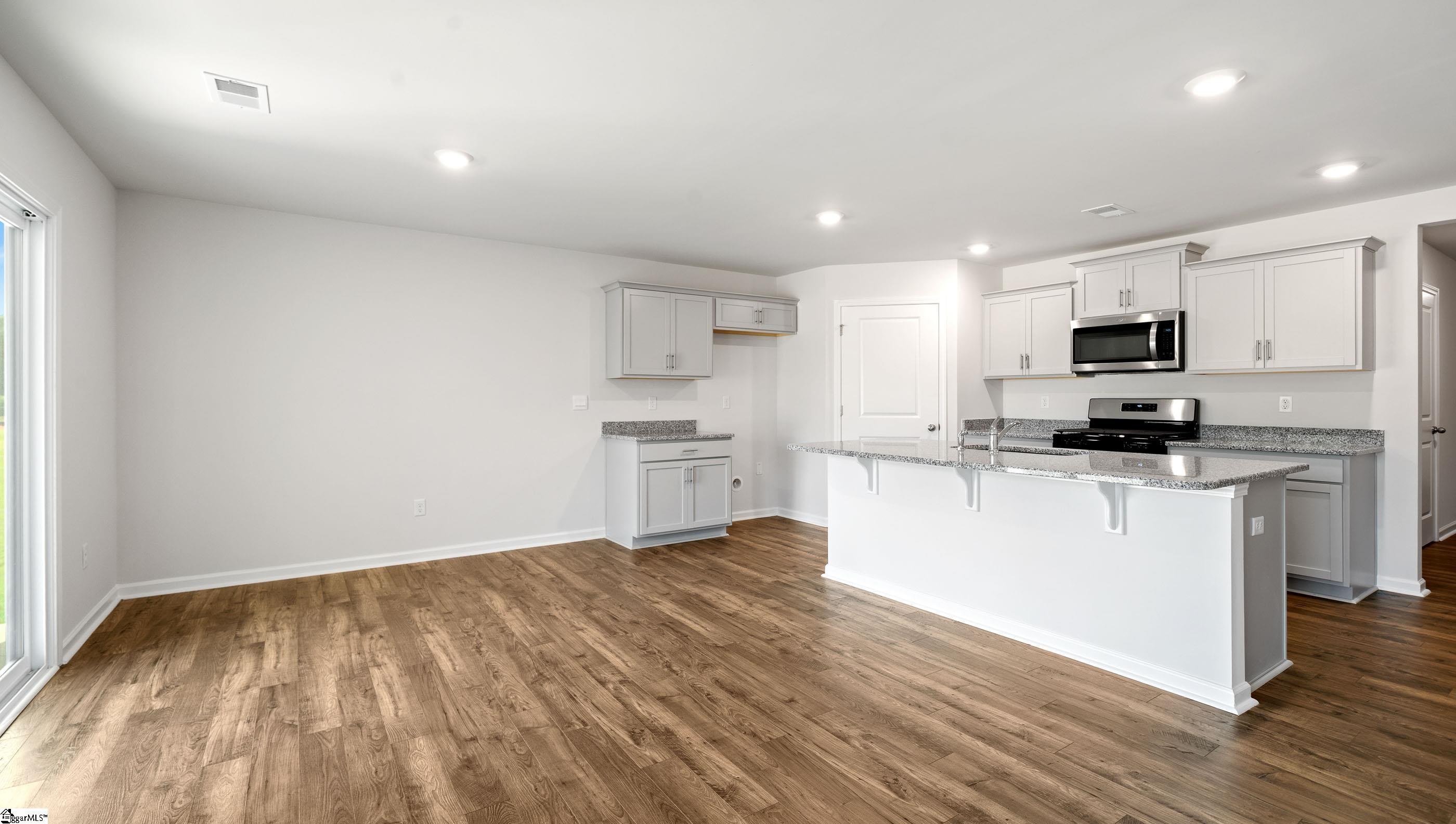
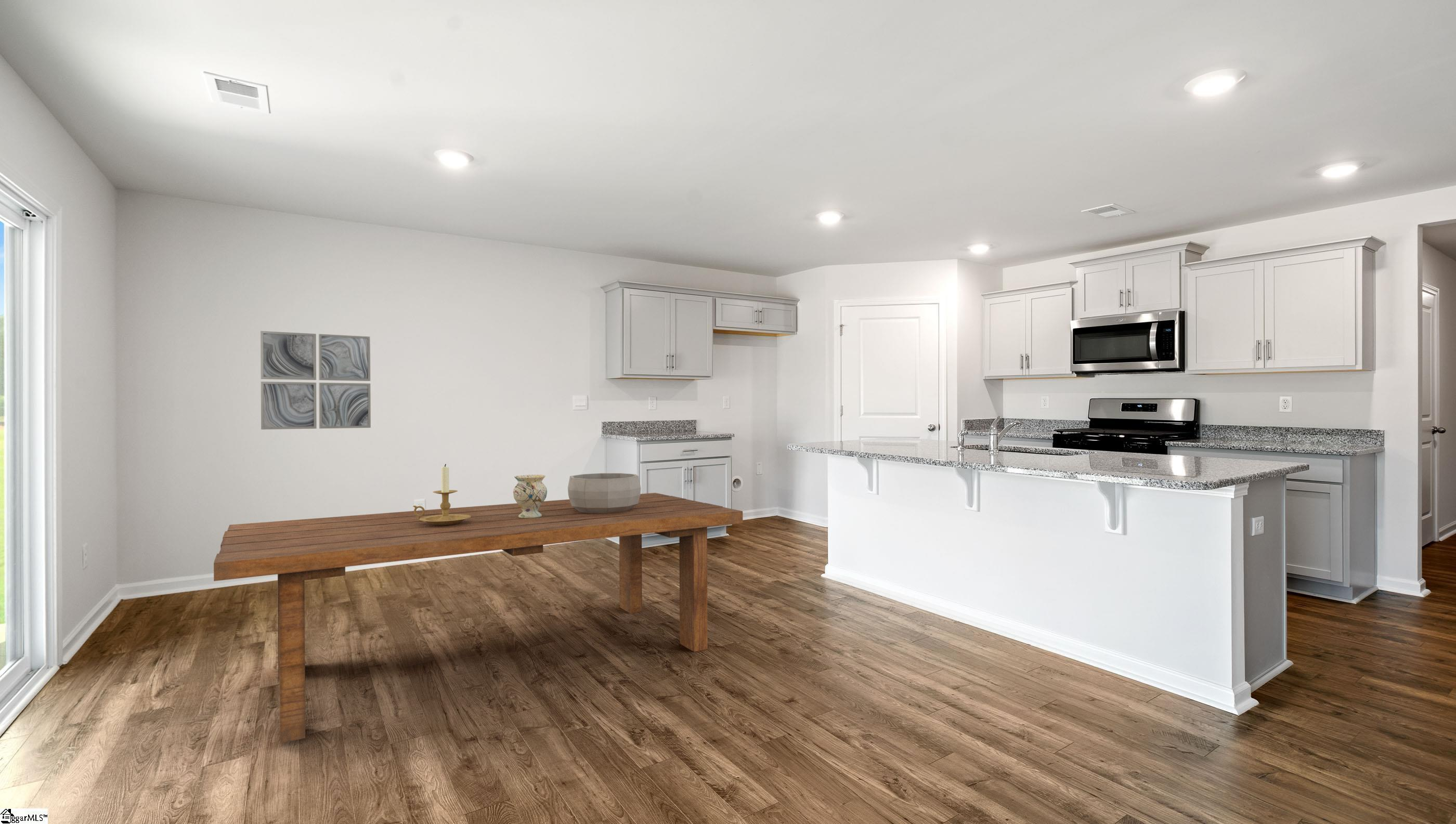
+ candle holder (445, 493)
+ decorative bowl (604, 492)
+ wall art (319, 383)
+ vase (530, 495)
+ dining table (512, 556)
